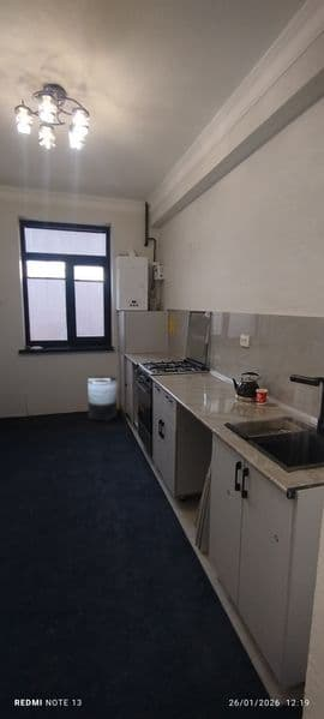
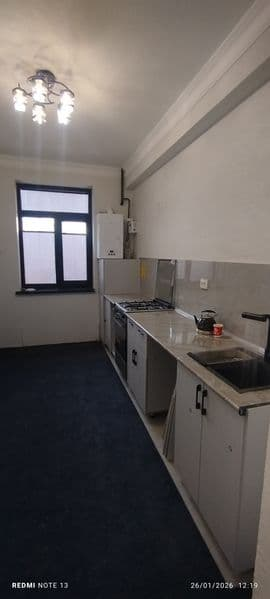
- trash can (102, 397)
